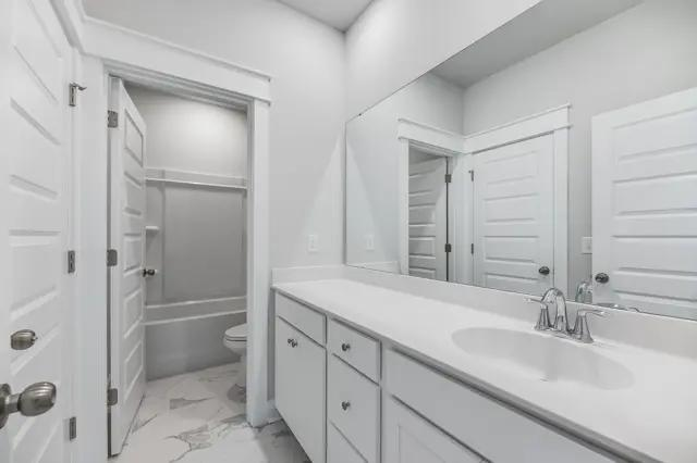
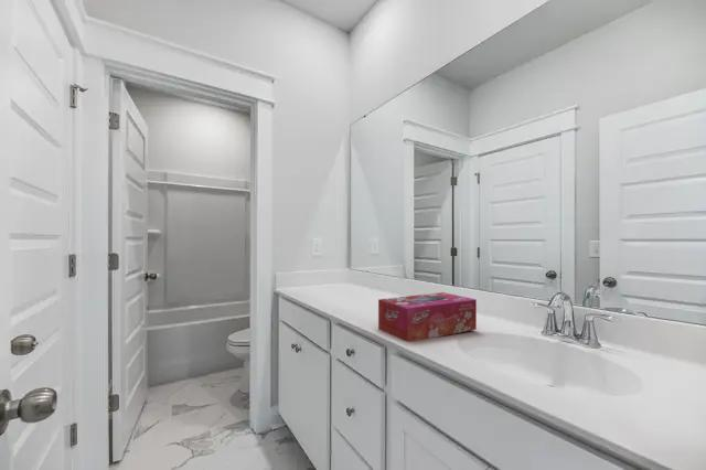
+ tissue box (427, 313)
